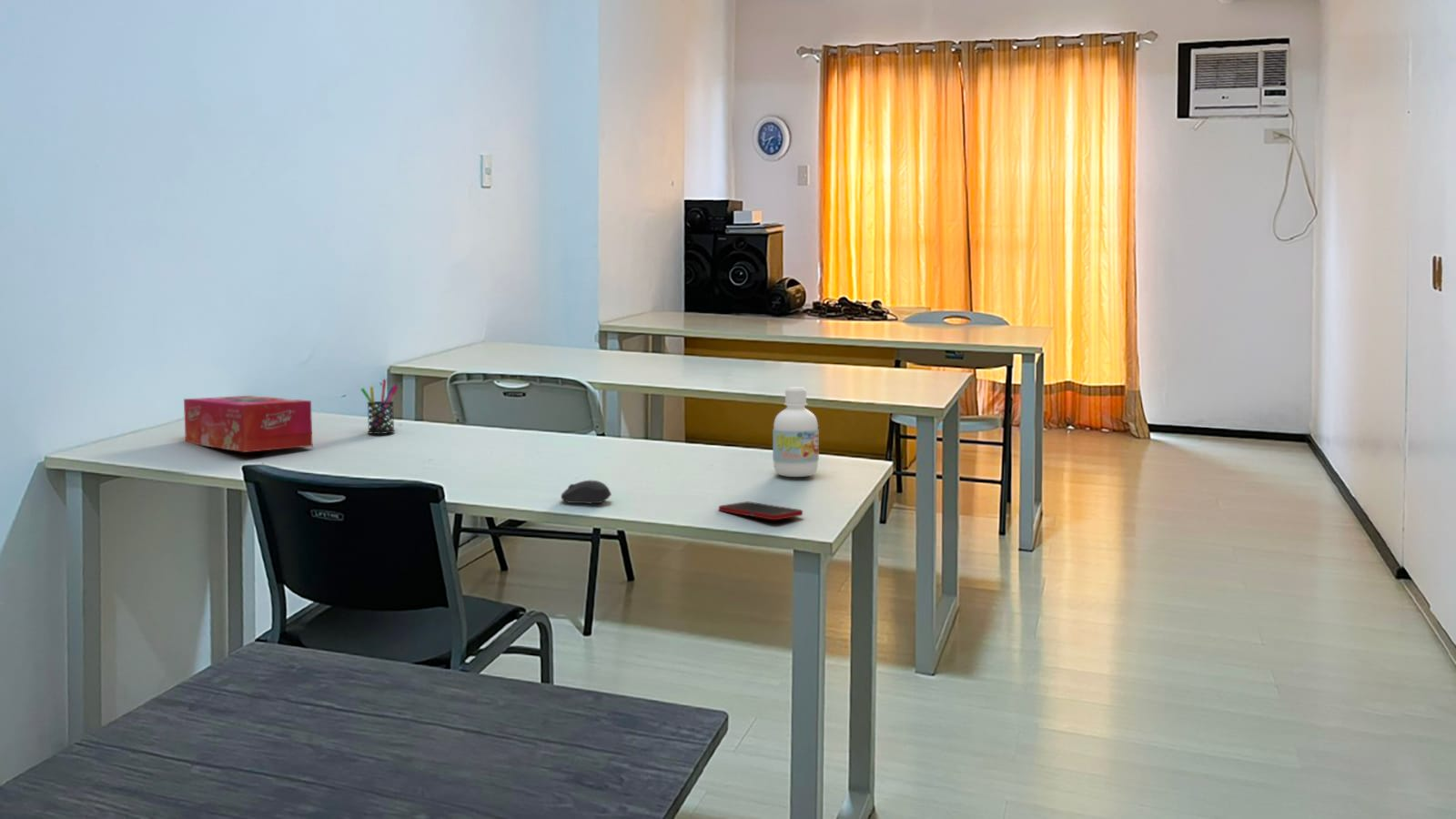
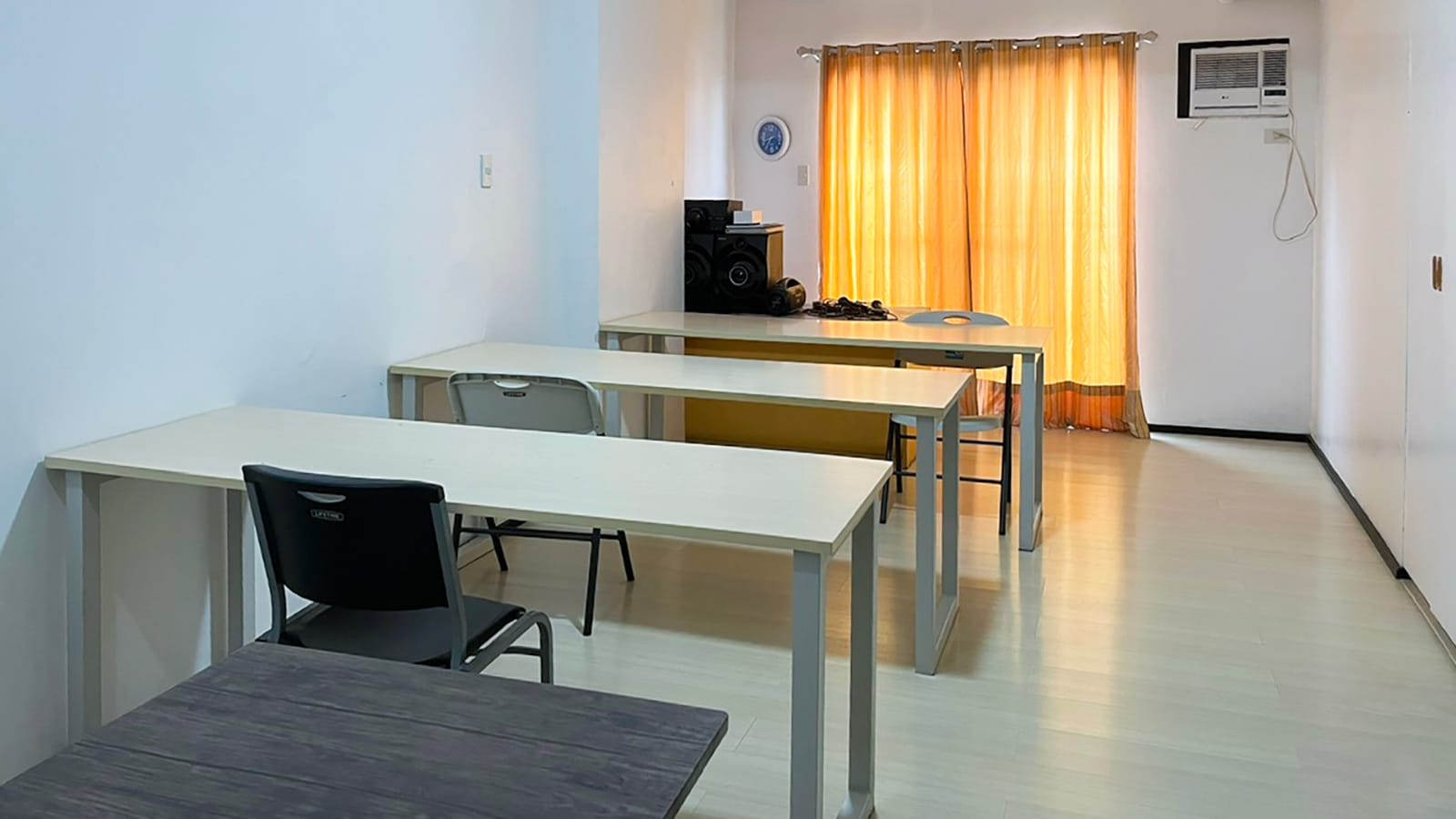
- cell phone (760, 511)
- bottle (795, 431)
- pen holder (378, 406)
- computer mouse (586, 490)
- tissue box (247, 422)
